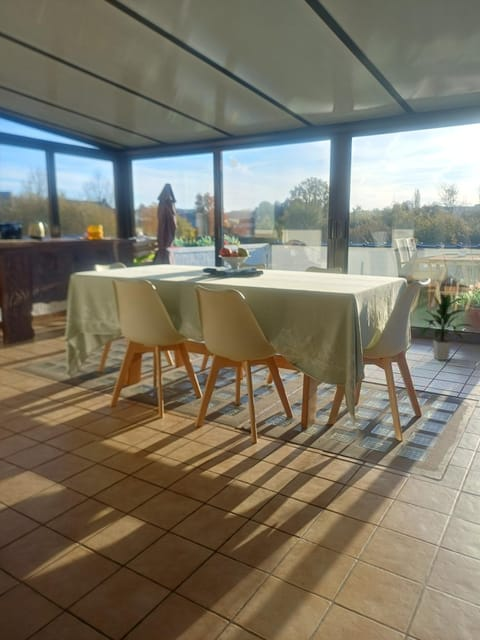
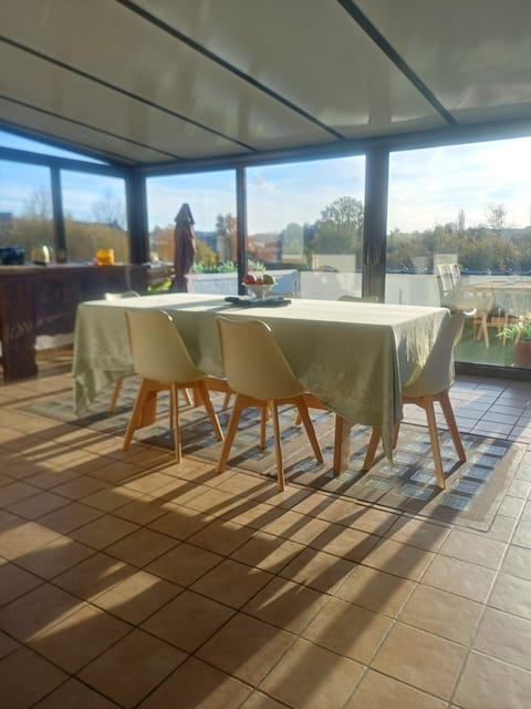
- indoor plant (443, 325)
